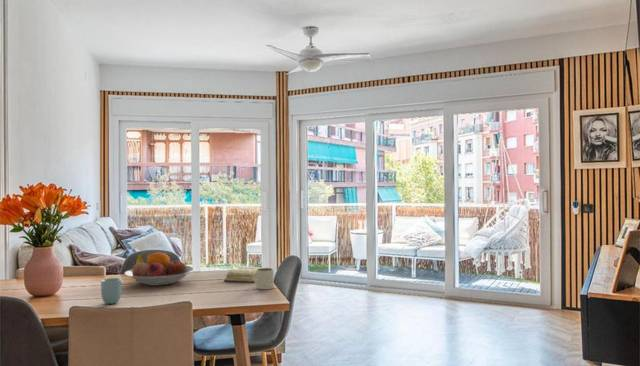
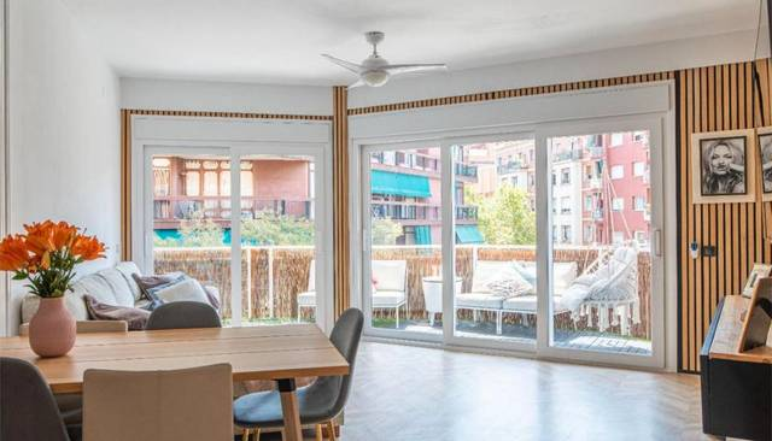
- fruit bowl (160, 267)
- diary (248, 272)
- cup (111, 291)
- mug (262, 278)
